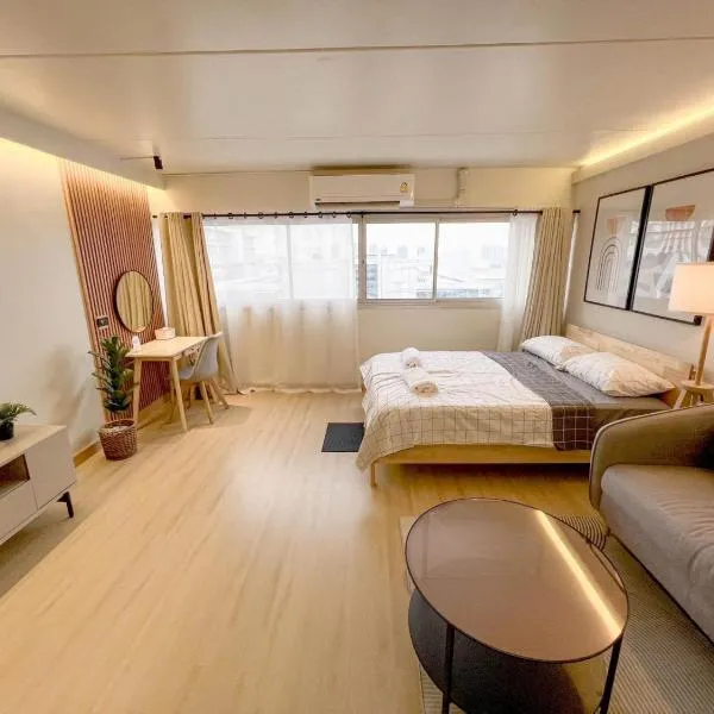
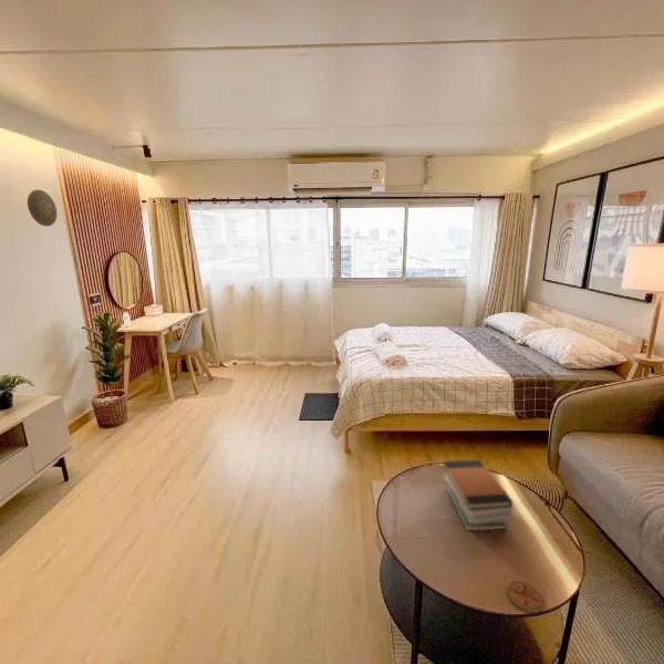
+ decorative plate (43, 208)
+ book stack (474, 494)
+ coaster (525, 595)
